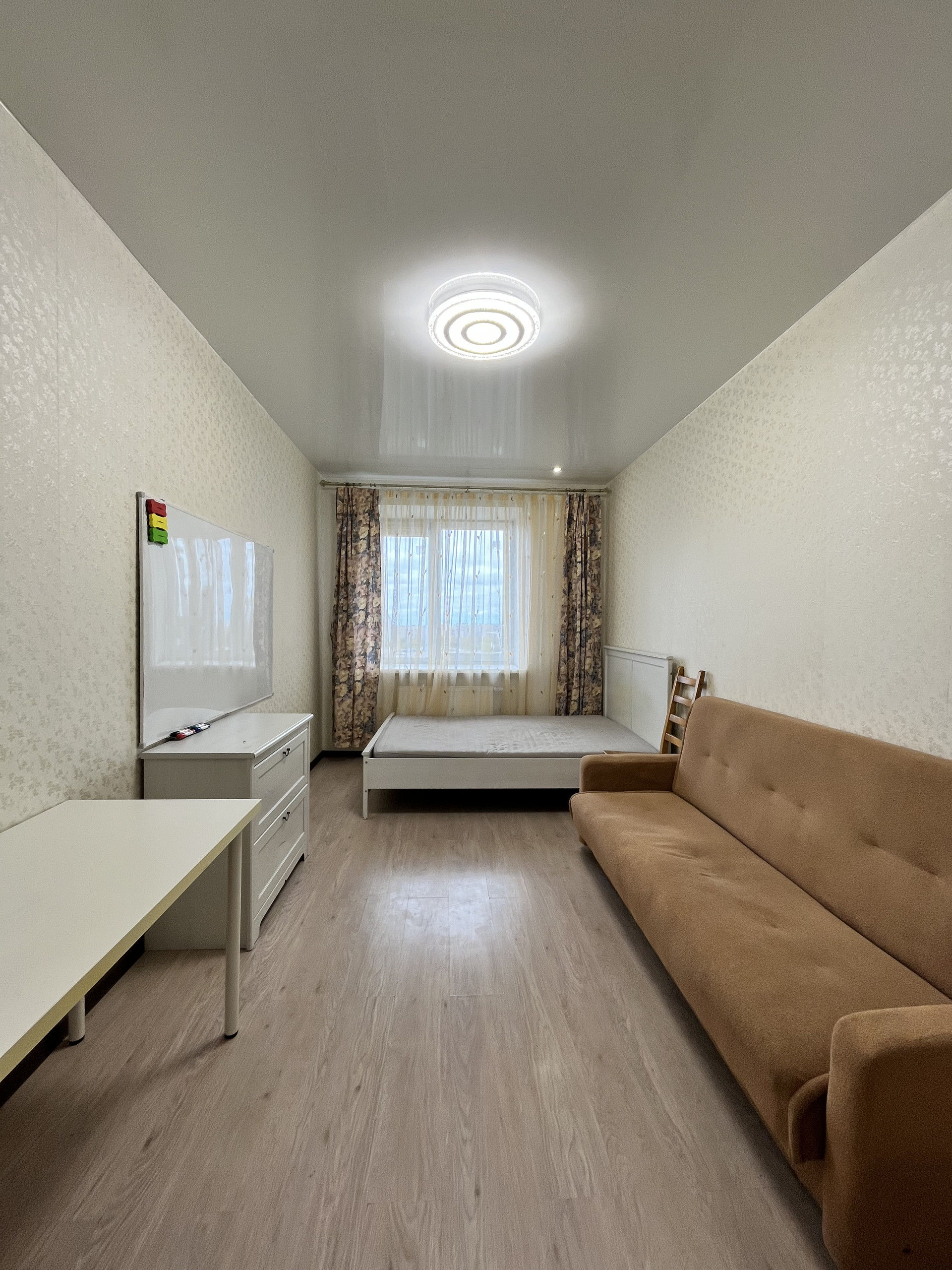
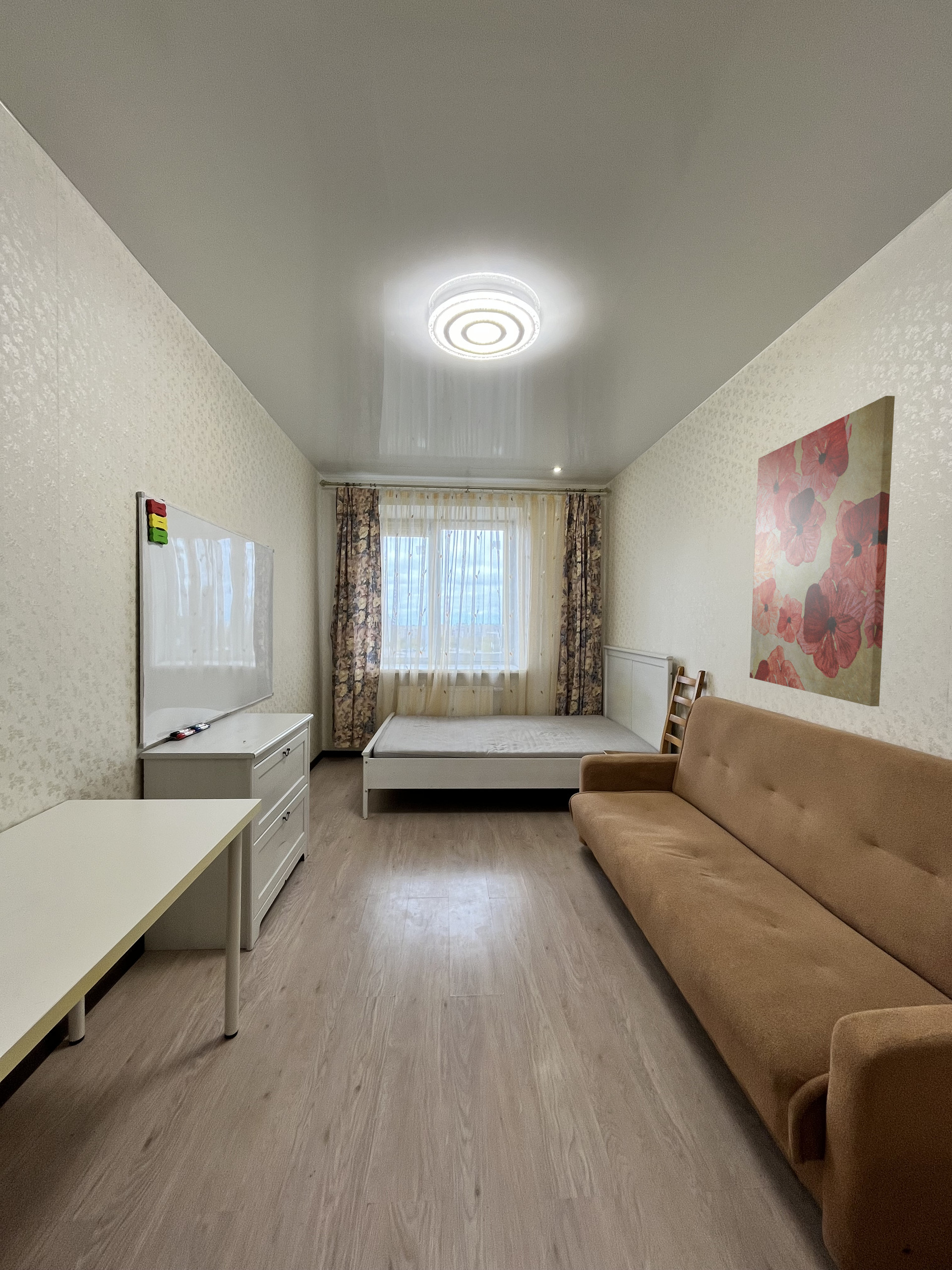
+ wall art (809, 563)
